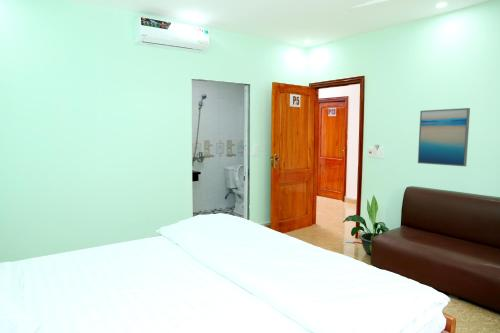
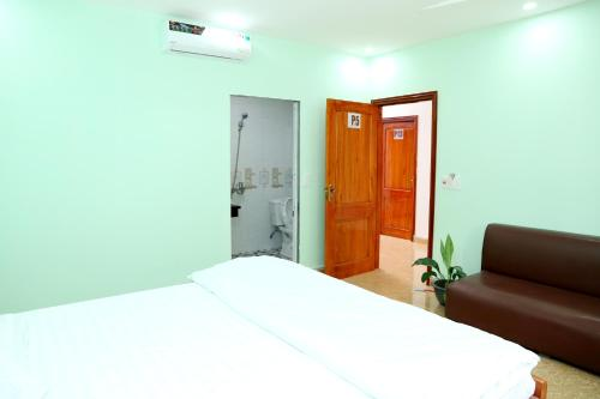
- wall art (442, 137)
